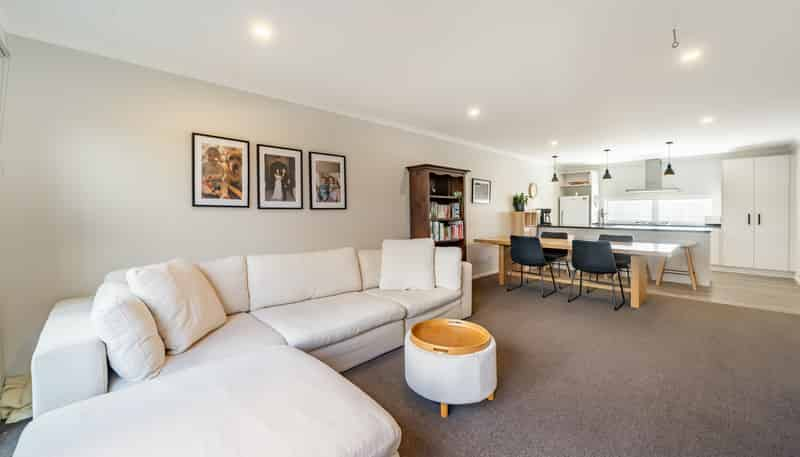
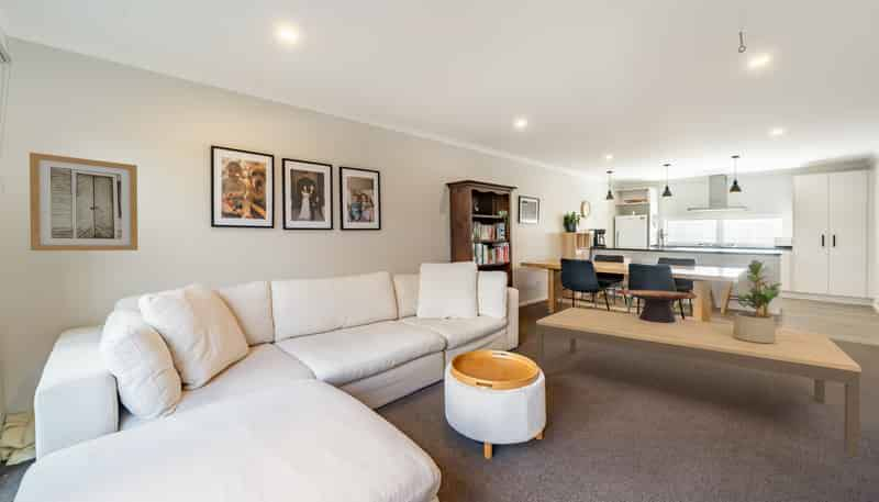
+ potted plant (757, 299)
+ coffee table (667, 354)
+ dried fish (653, 304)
+ wall art (87, 204)
